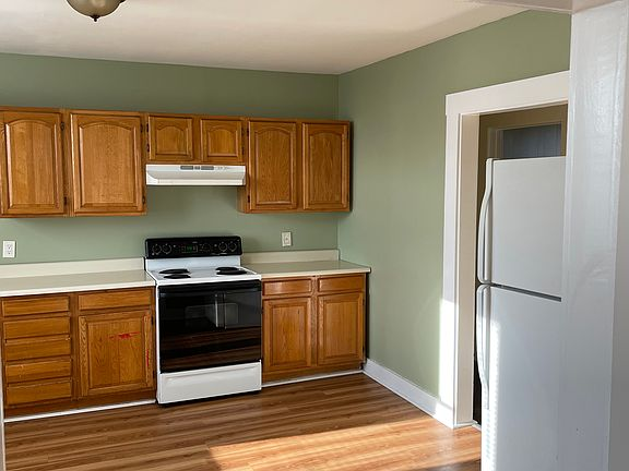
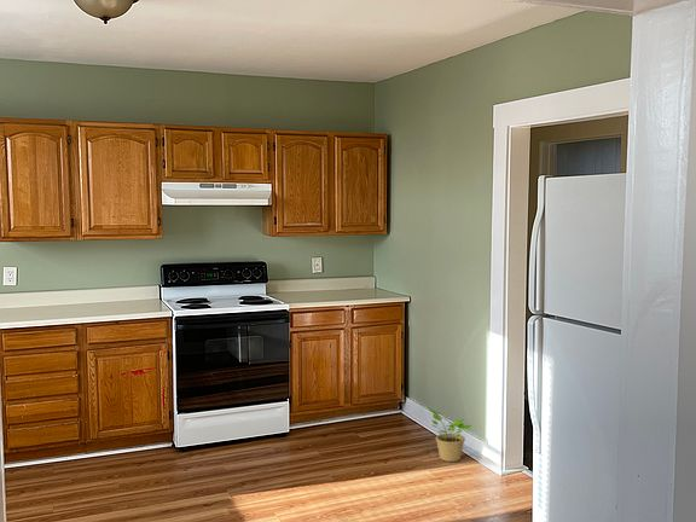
+ potted plant (450, 433)
